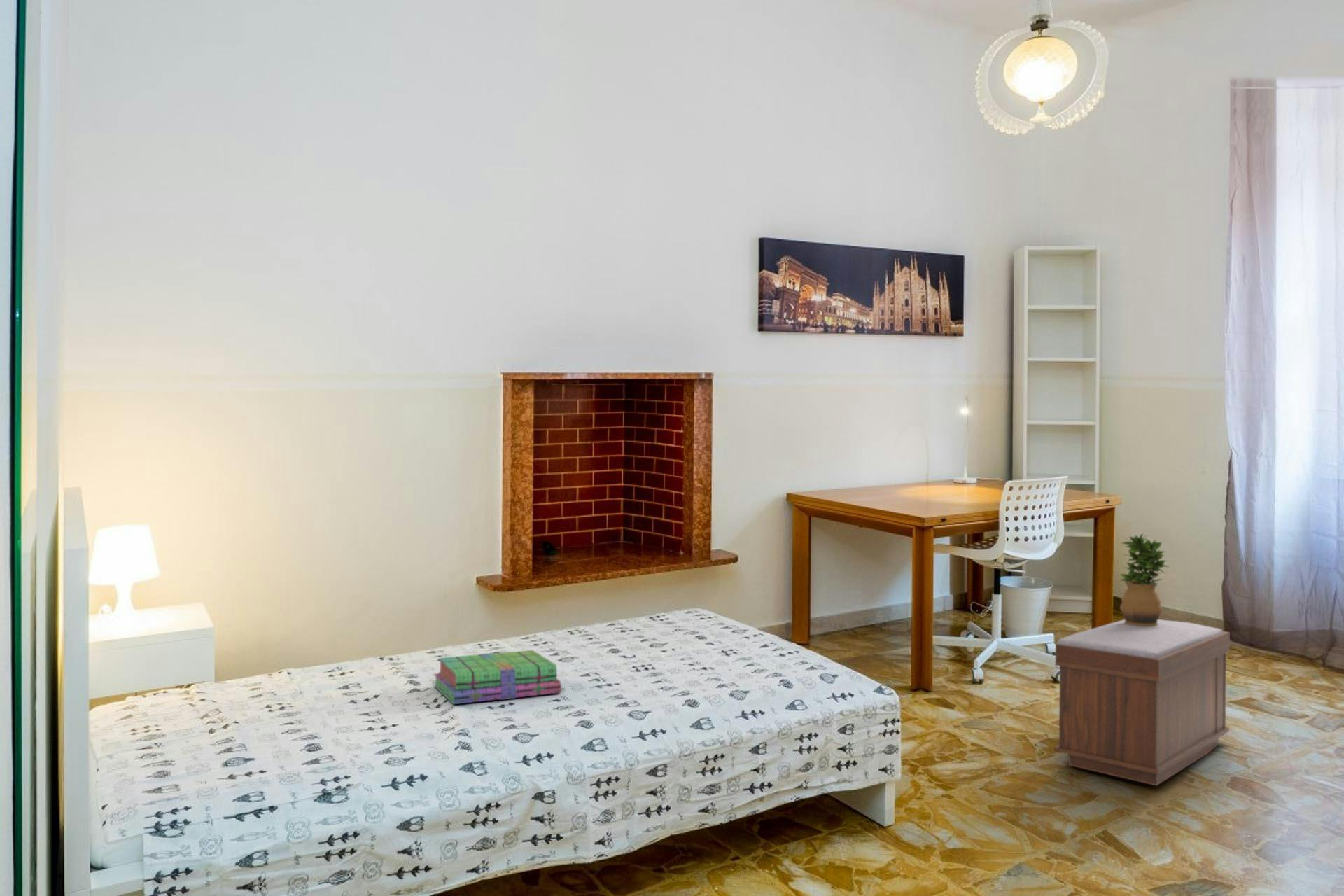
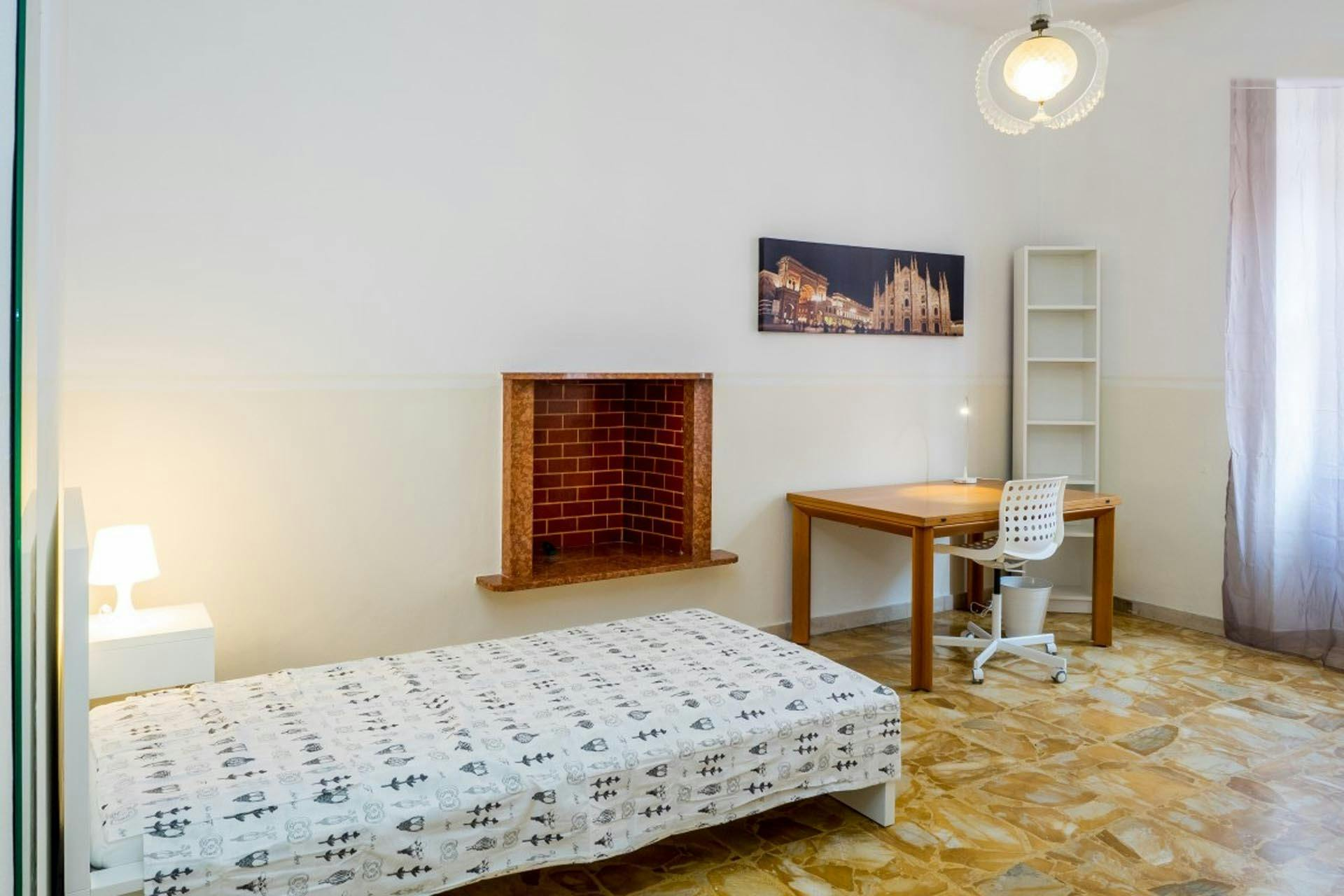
- bench (1144, 692)
- potted plant (1147, 578)
- stack of books (496, 676)
